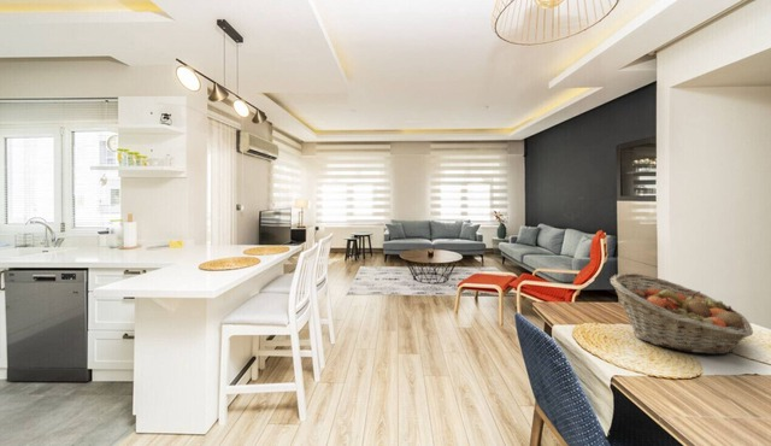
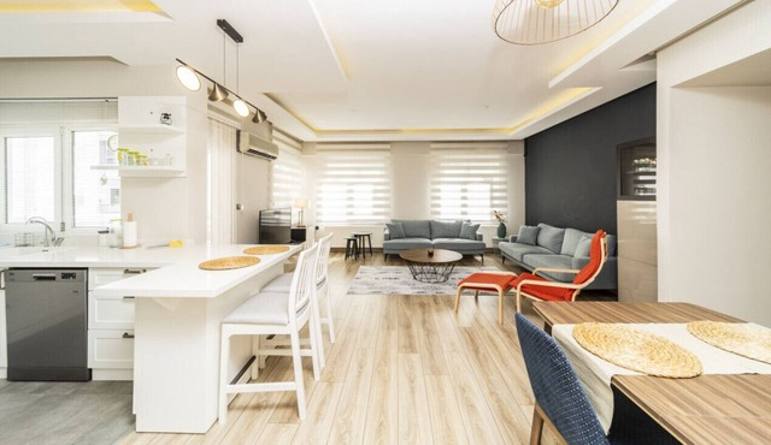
- fruit basket (673, 309)
